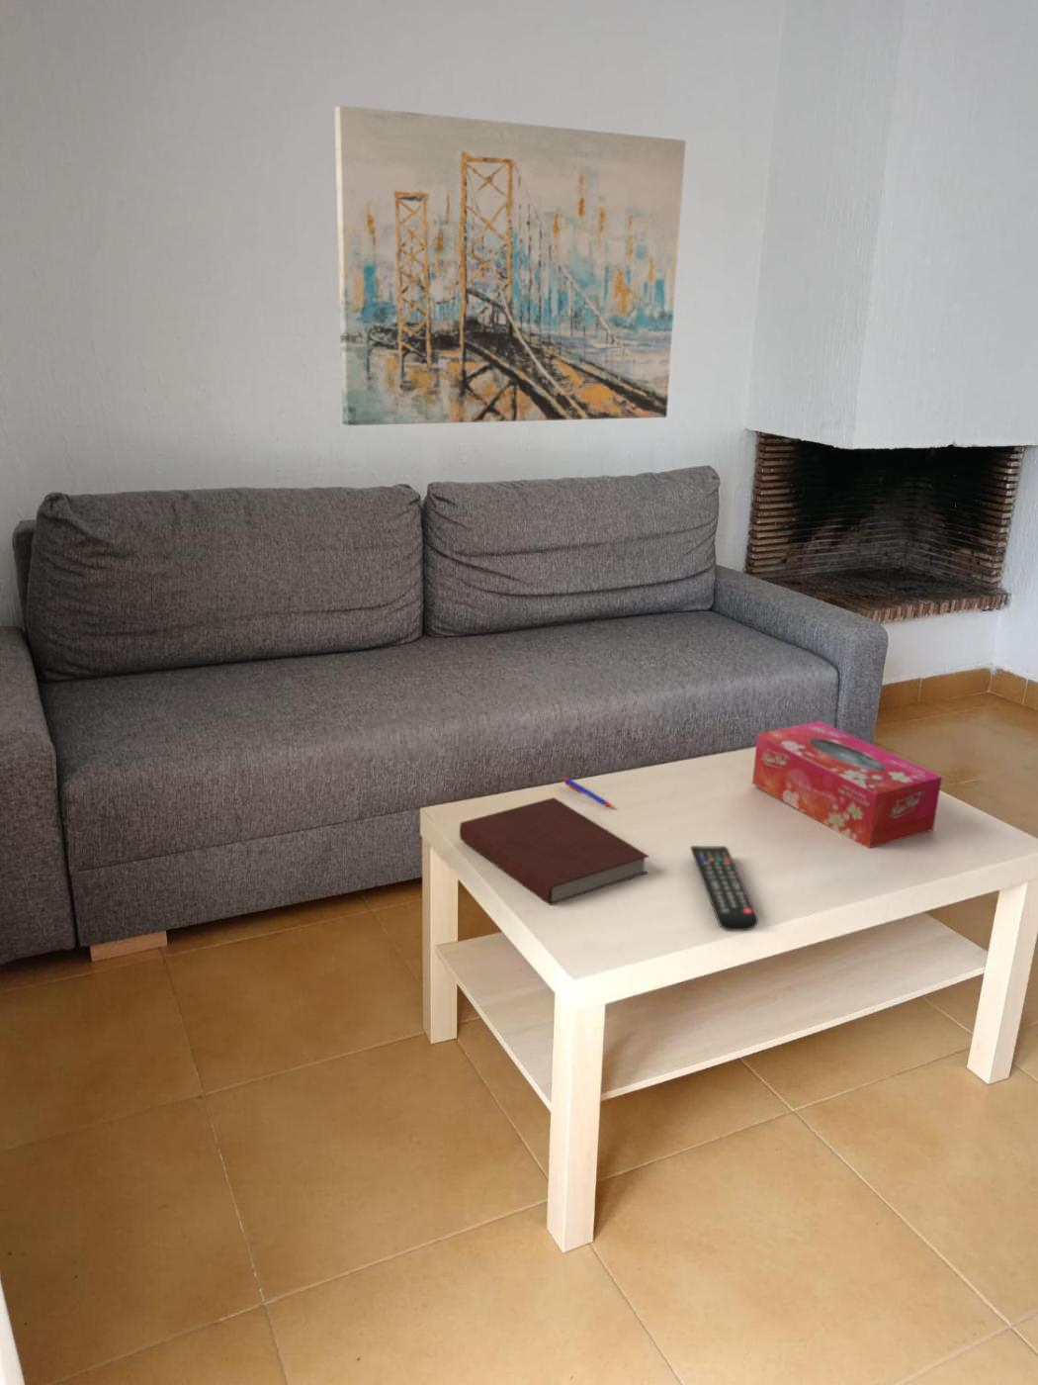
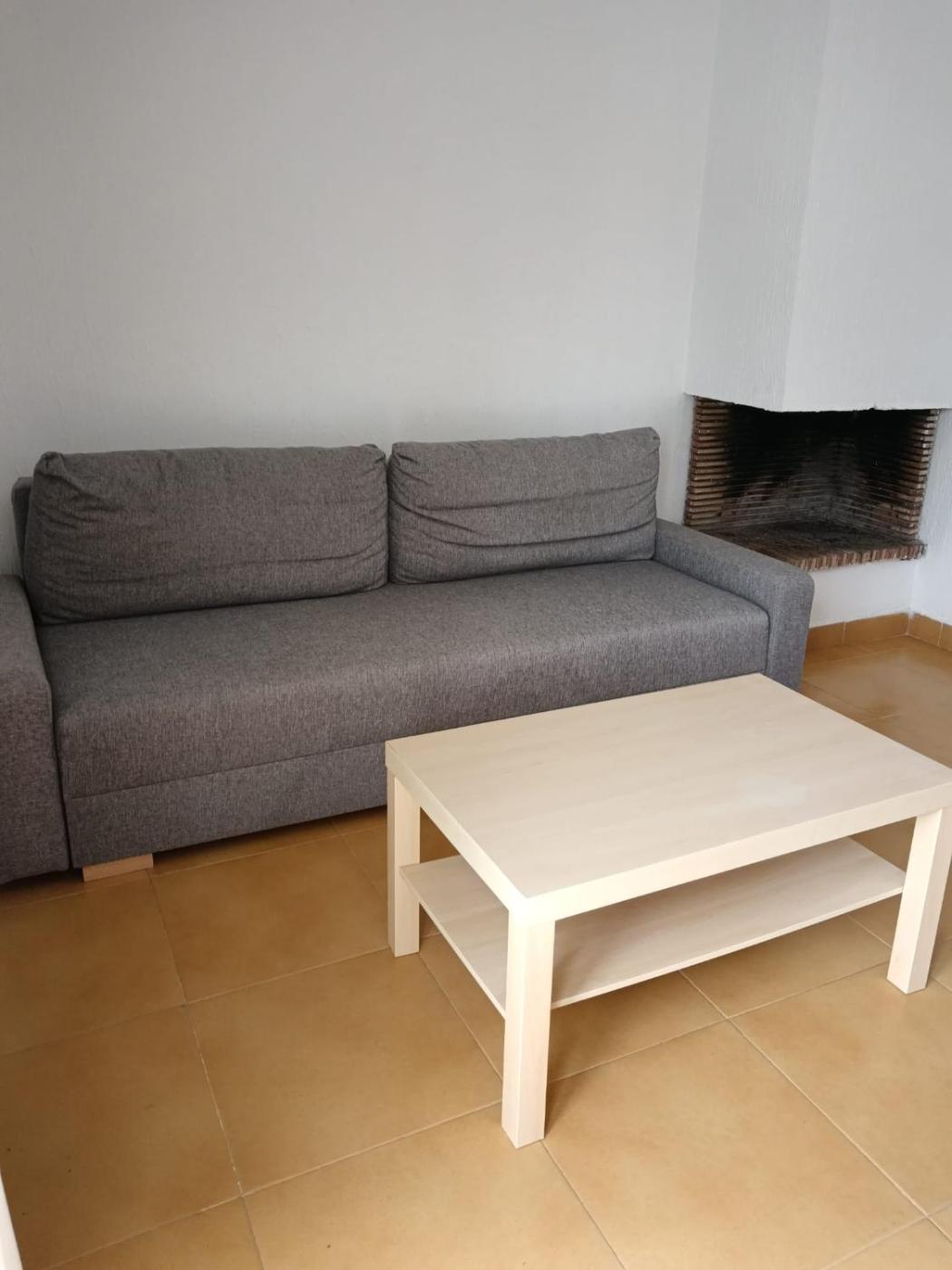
- pen (588, 793)
- tissue box (842, 781)
- notebook (551, 847)
- wall art (518, 278)
- remote control (722, 884)
